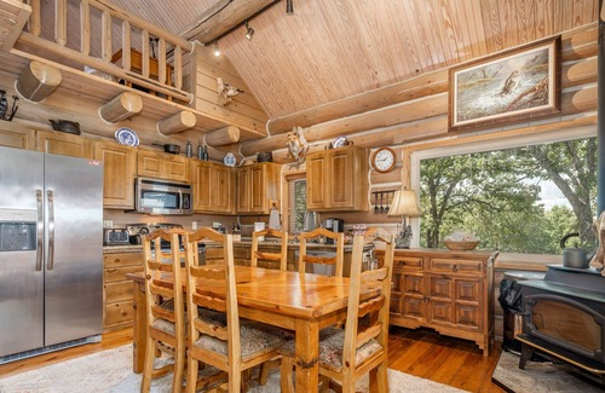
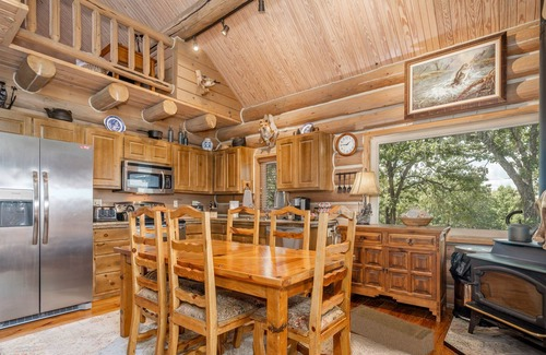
+ architectural model (388, 328)
